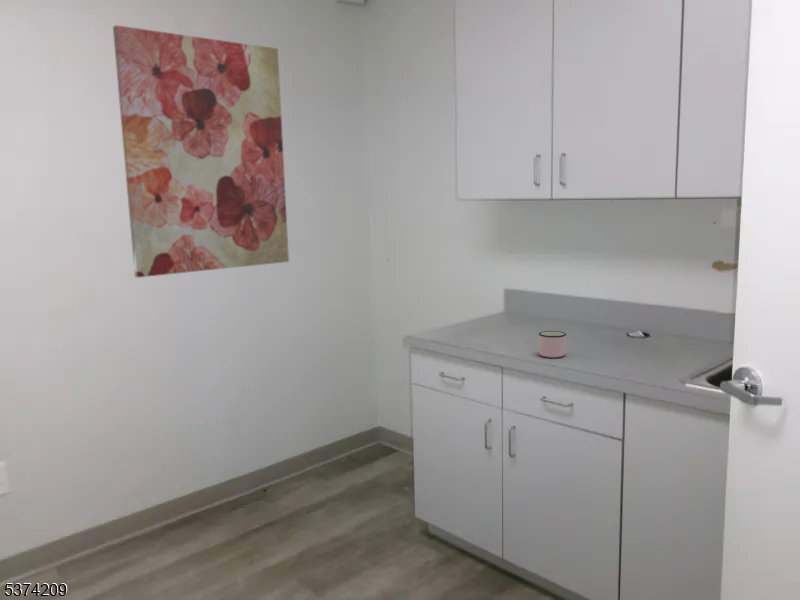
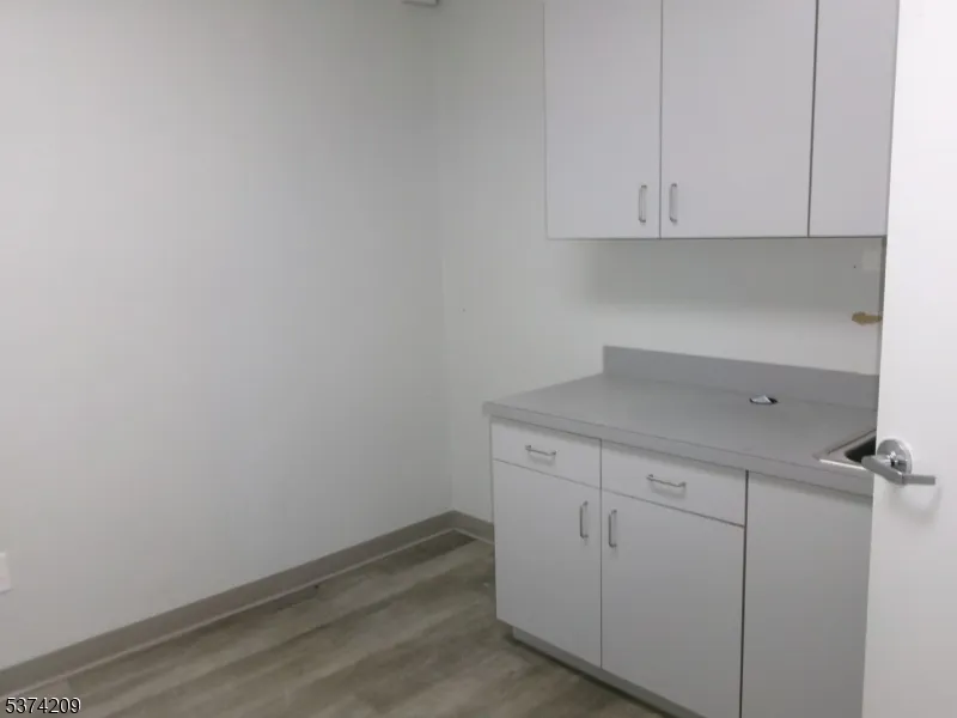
- mug (554, 343)
- wall art (210, 156)
